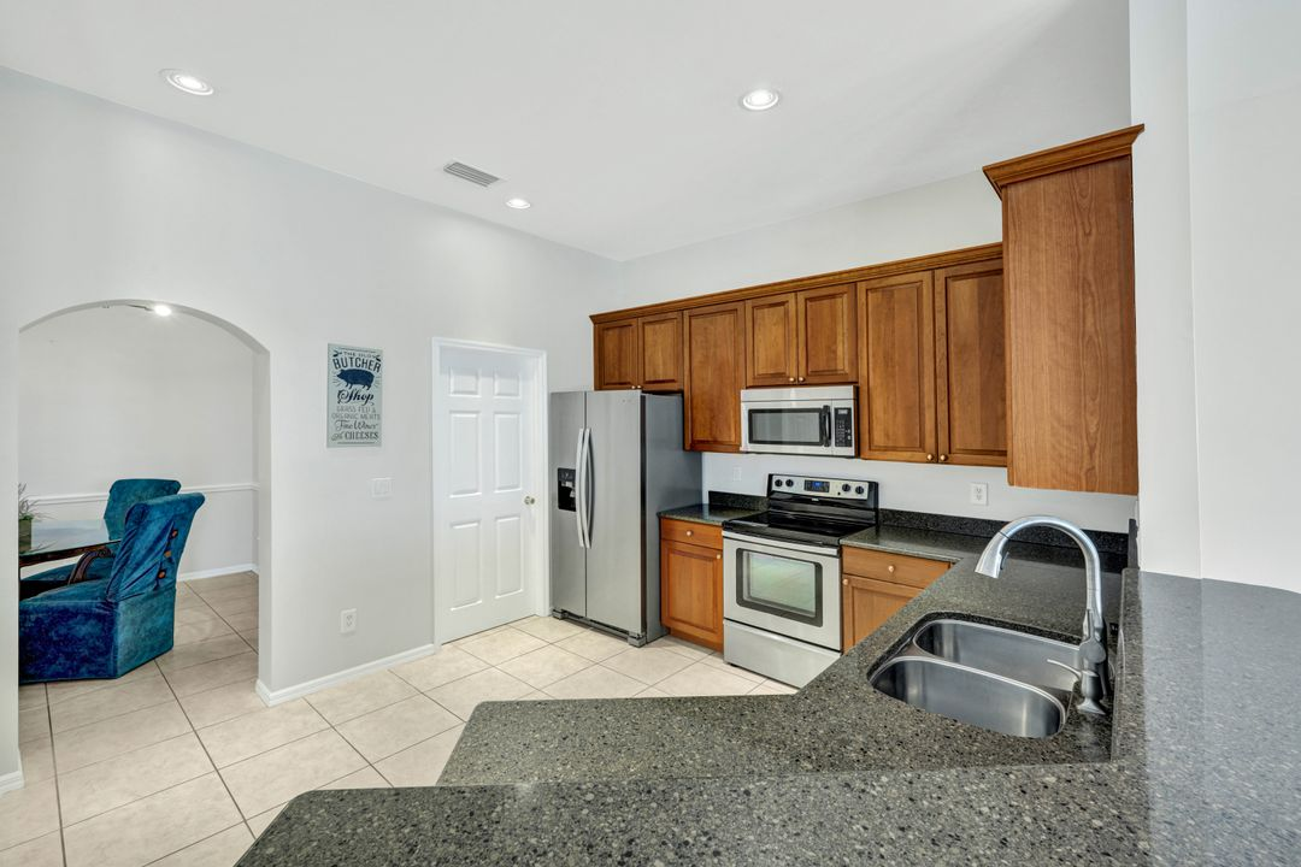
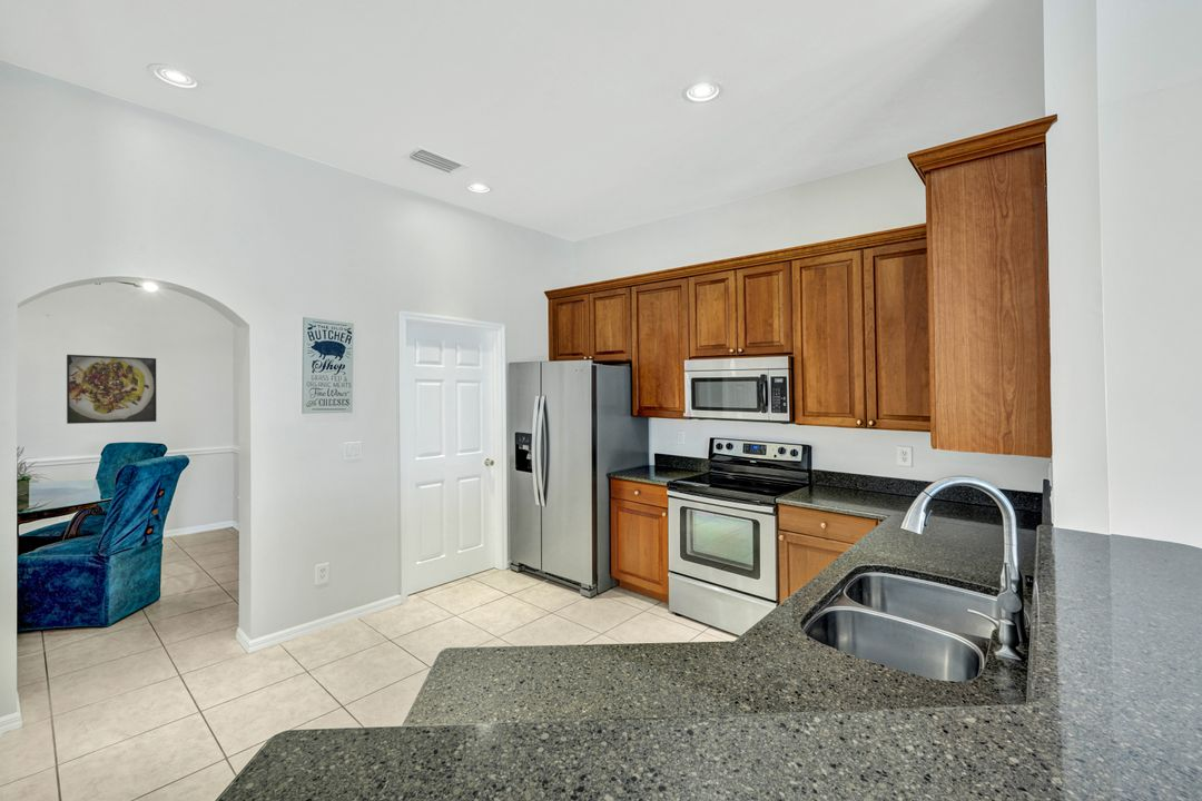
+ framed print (112, 389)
